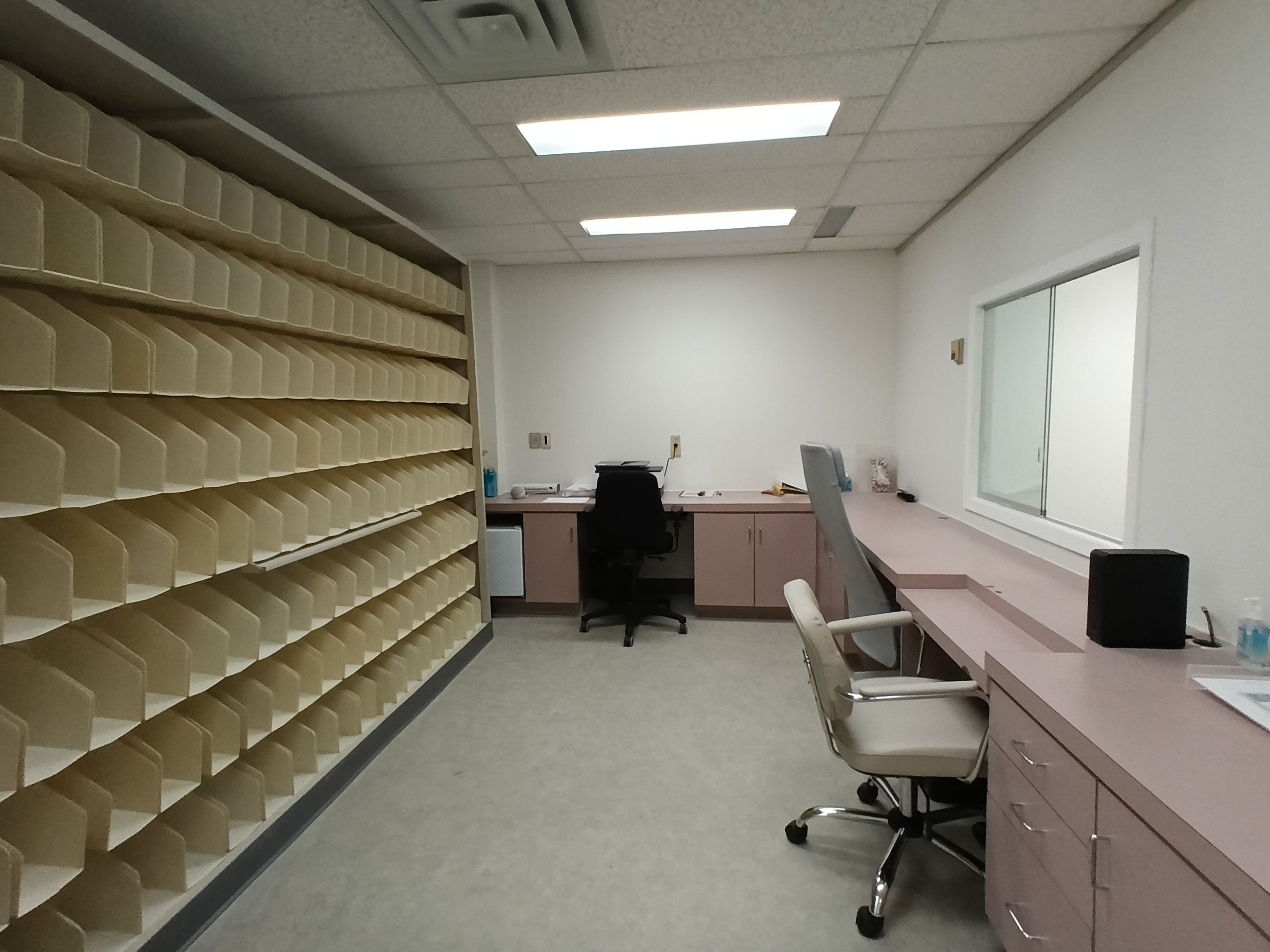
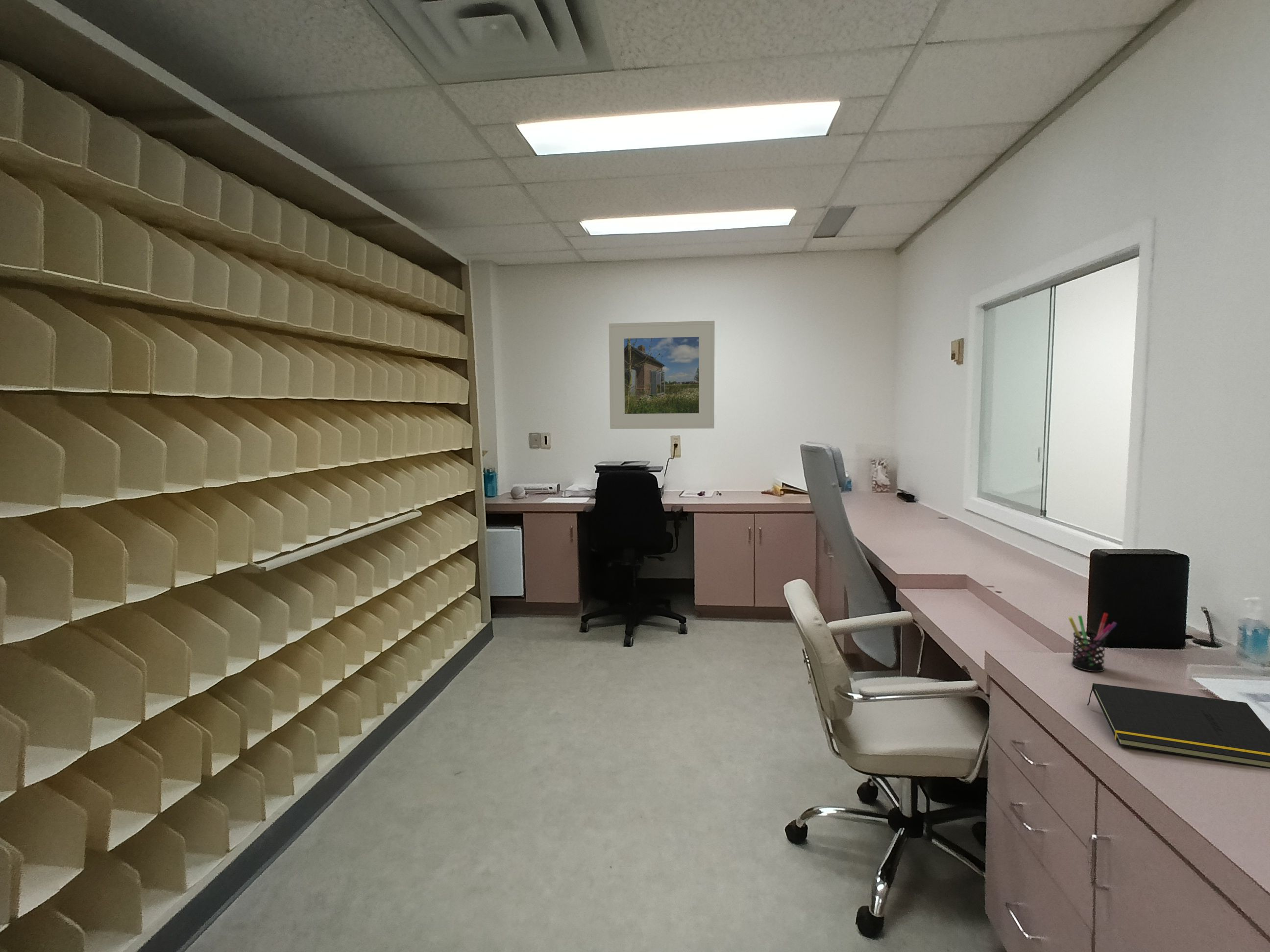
+ notepad (1184, 723)
+ pen holder (1089, 639)
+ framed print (661, 376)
